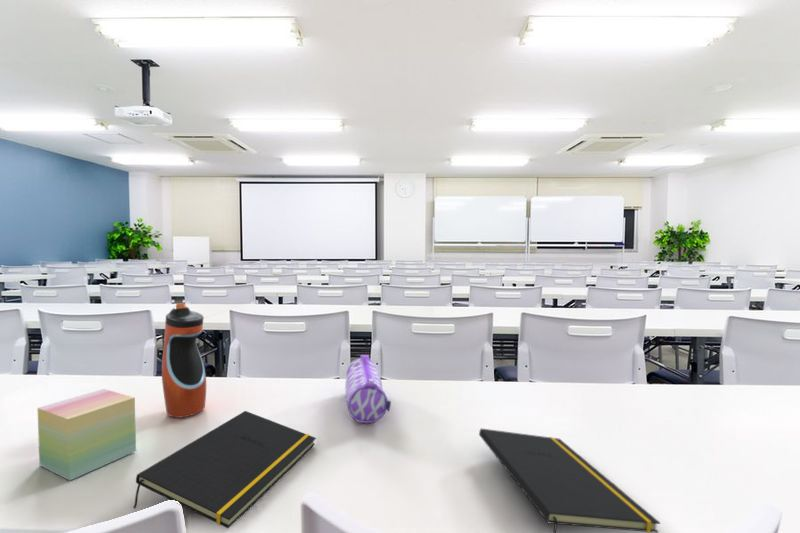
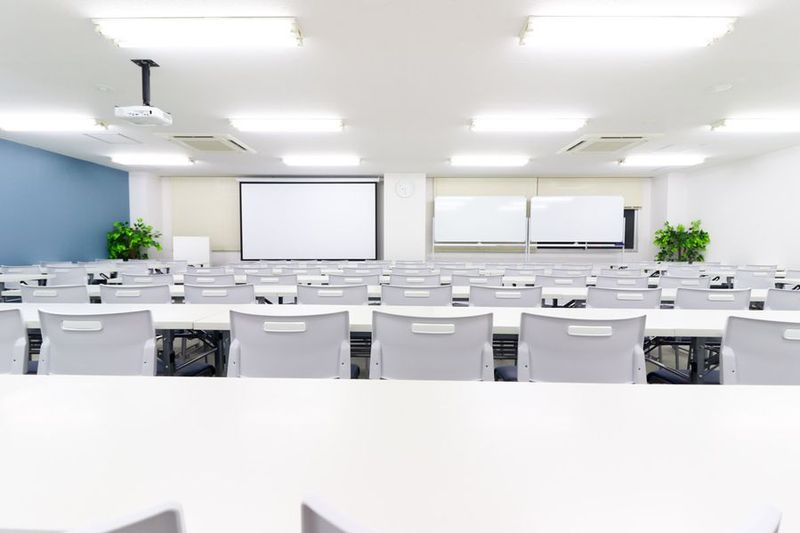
- pencil case (364, 386)
- notepad (238, 457)
- water bottle (184, 357)
- sticky notes (88, 430)
- notepad (554, 472)
